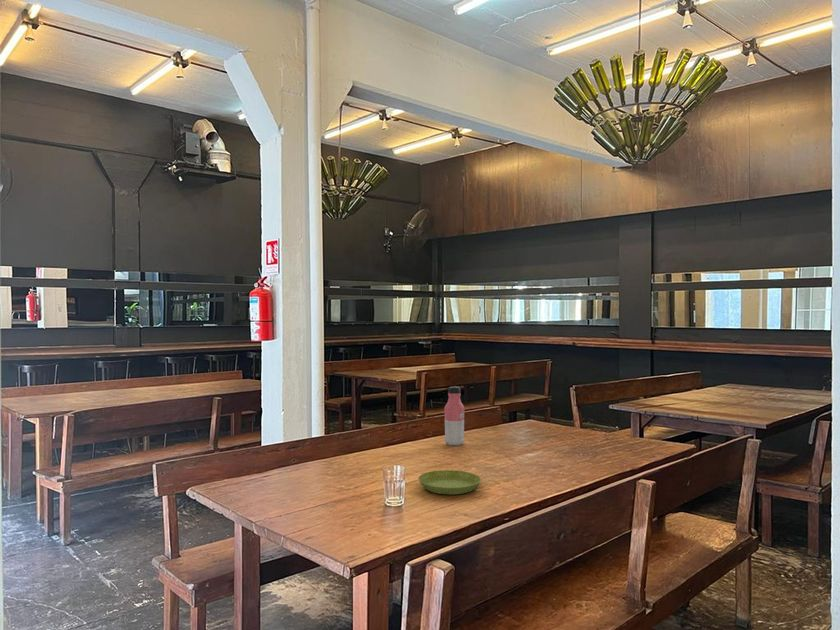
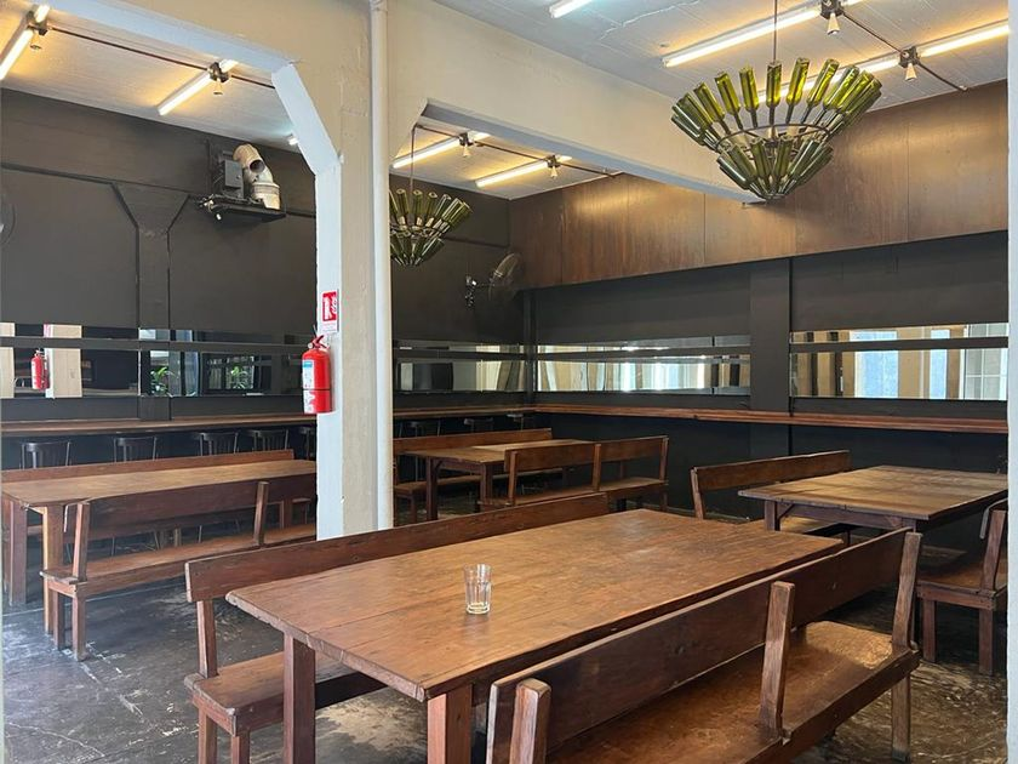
- water bottle (454, 415)
- saucer (449, 482)
